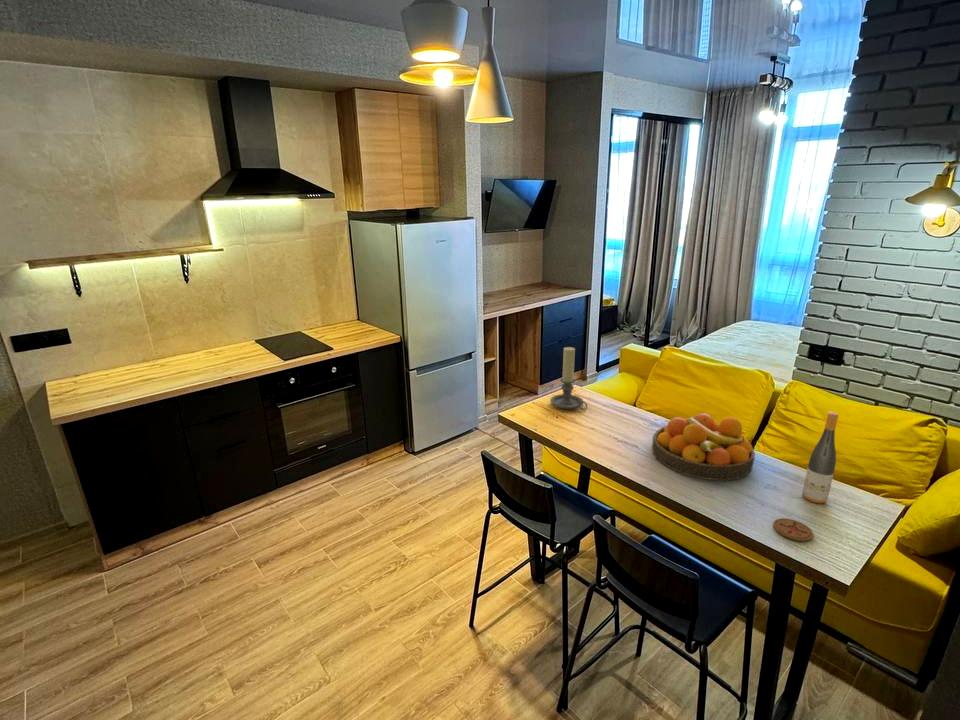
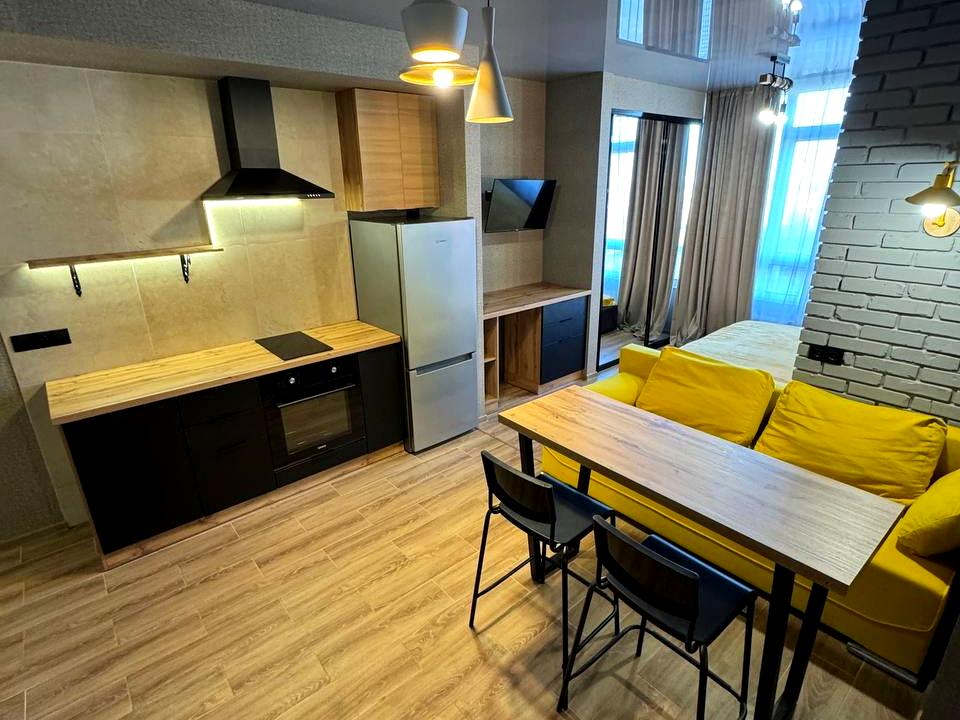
- fruit bowl (703, 437)
- wine bottle (823, 456)
- candle holder (570, 377)
- coaster (792, 529)
